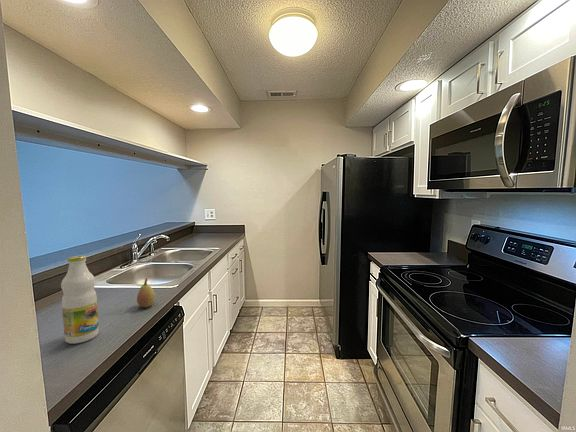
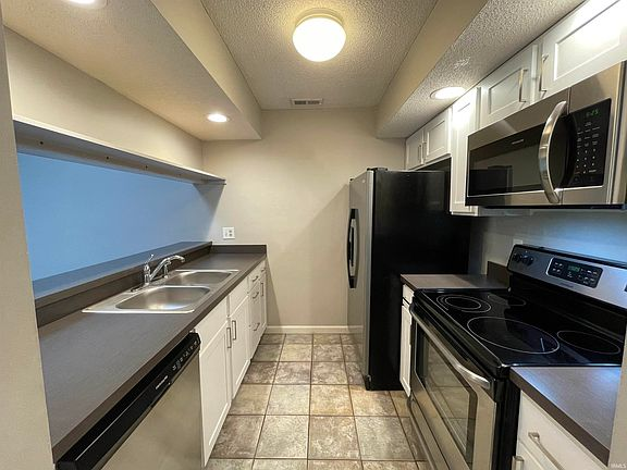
- fruit (145, 292)
- bottle (79, 297)
